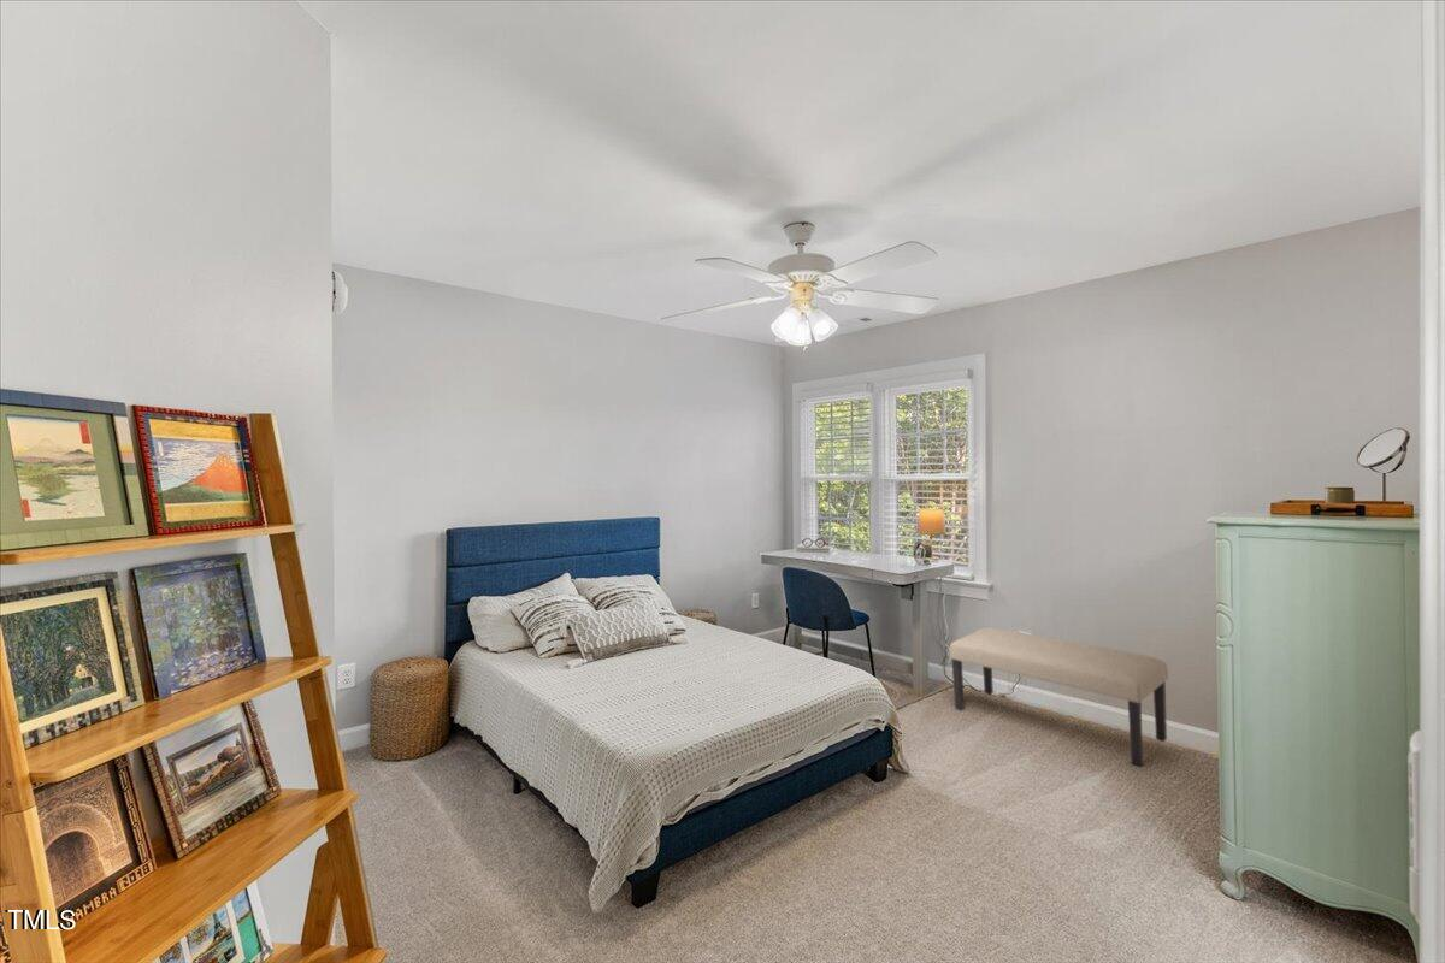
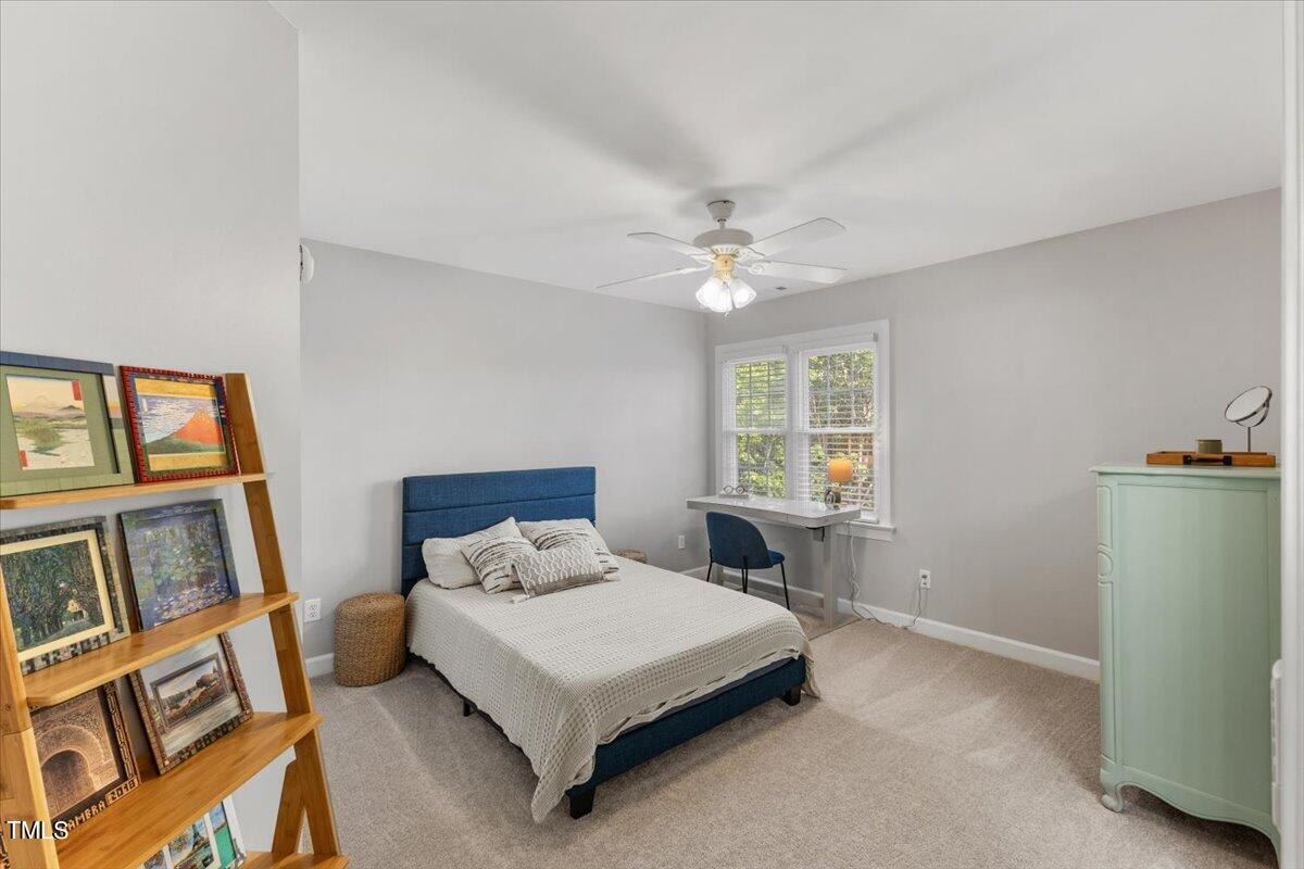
- bench (1051, 681)
